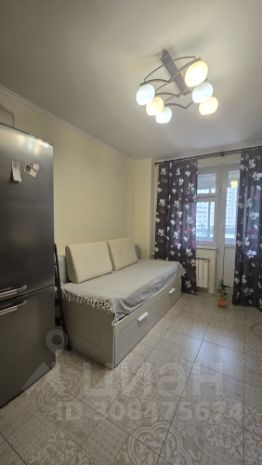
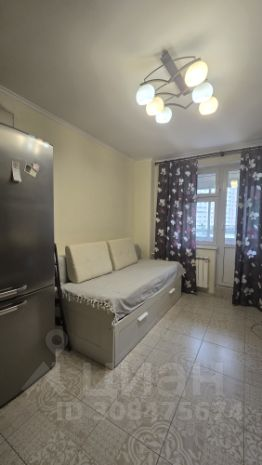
- potted plant (223, 293)
